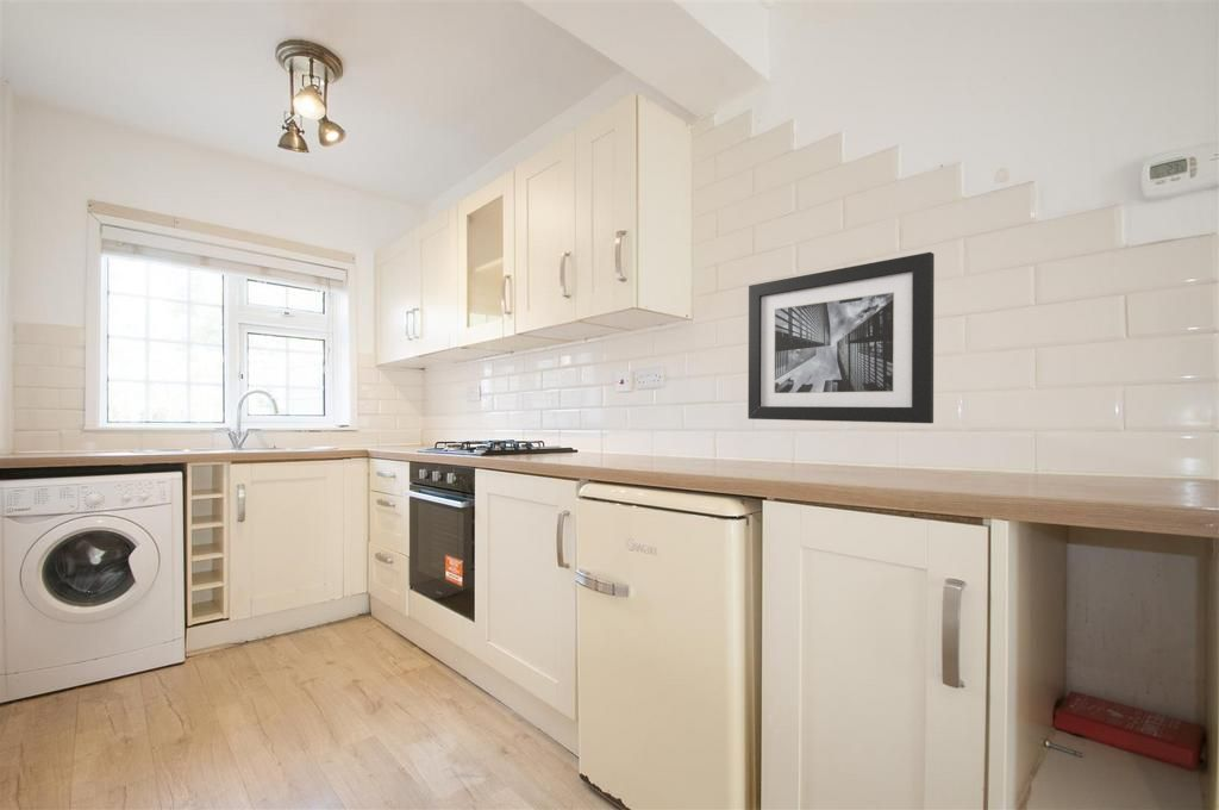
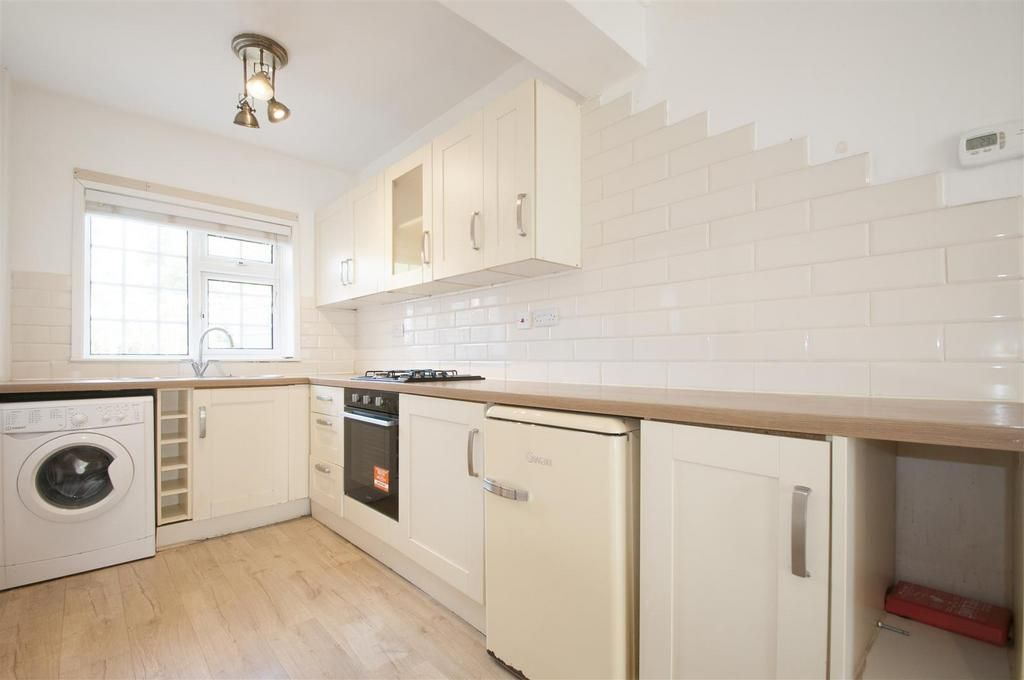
- wall art (830, 345)
